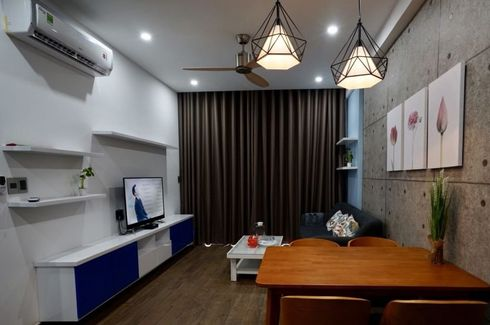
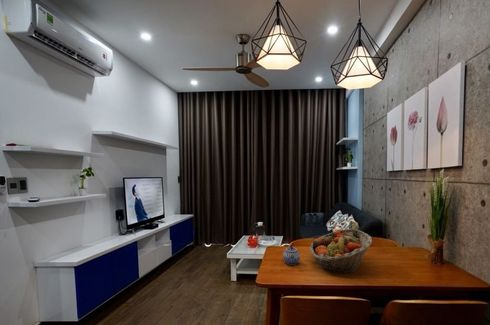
+ fruit basket (339, 248)
+ teapot (291, 254)
